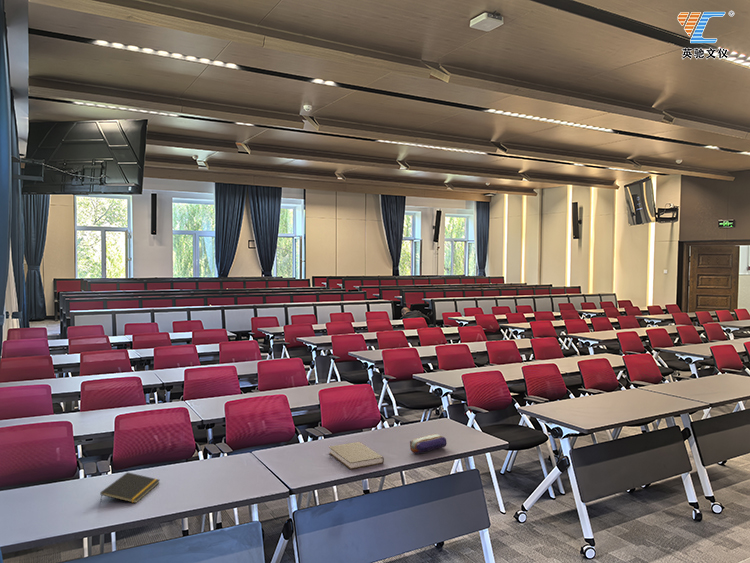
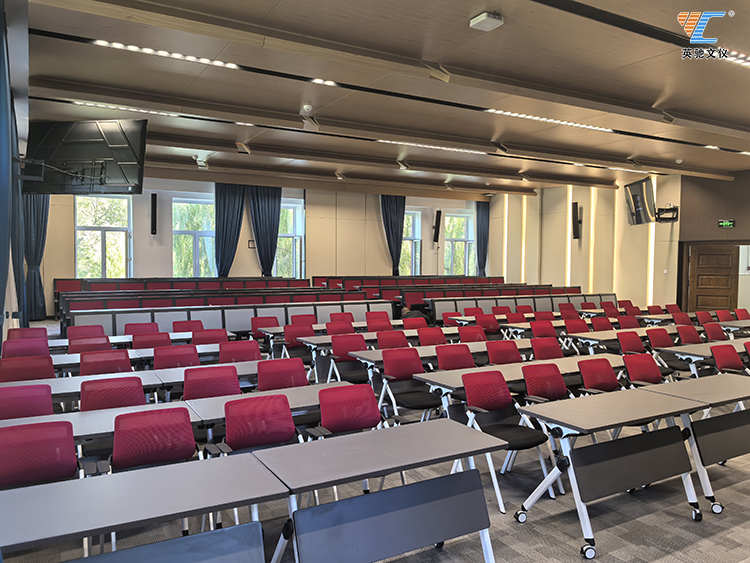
- notepad (131, 487)
- book (355, 454)
- pencil case (428, 443)
